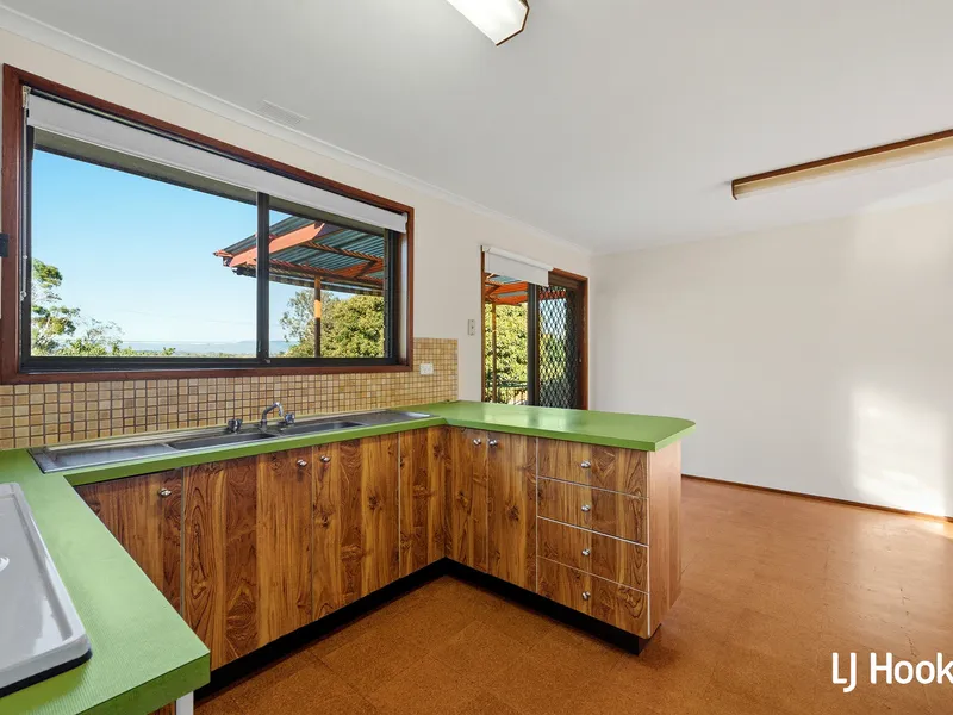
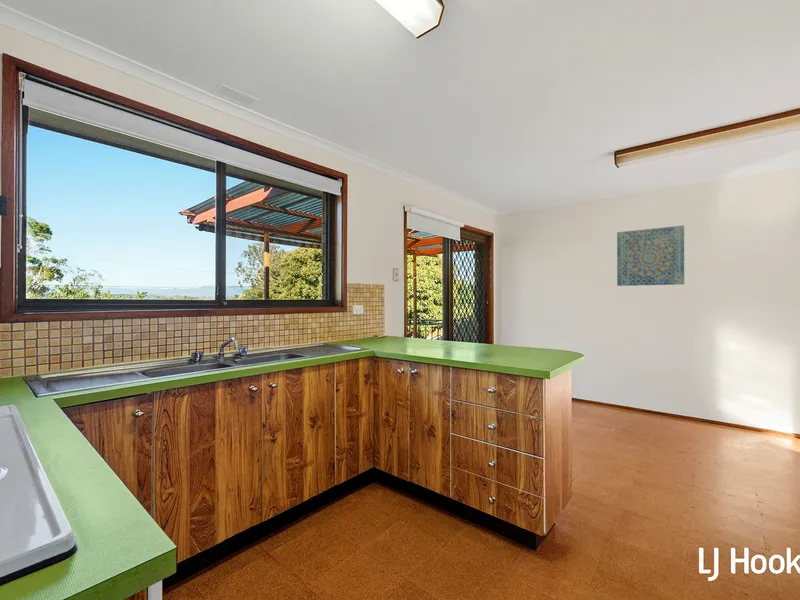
+ wall art (649, 257)
